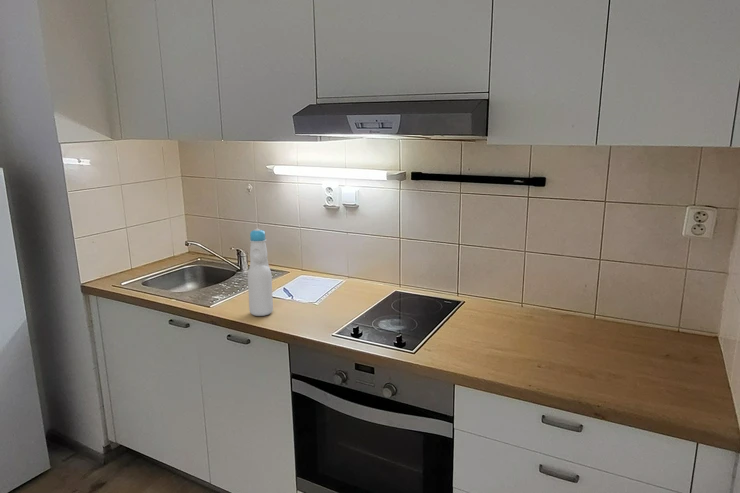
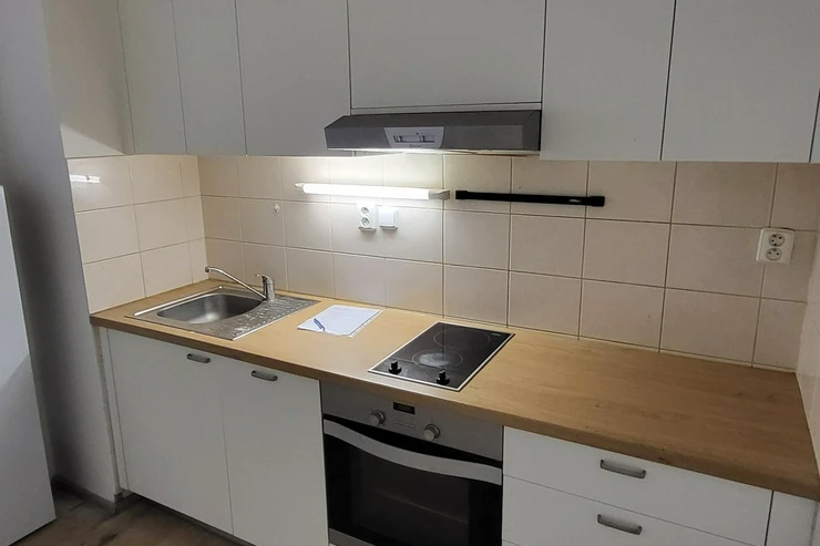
- bottle (259, 271)
